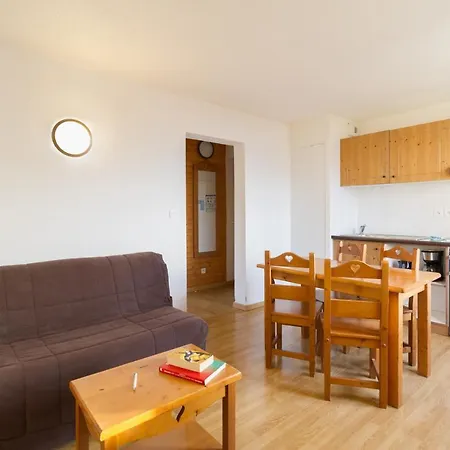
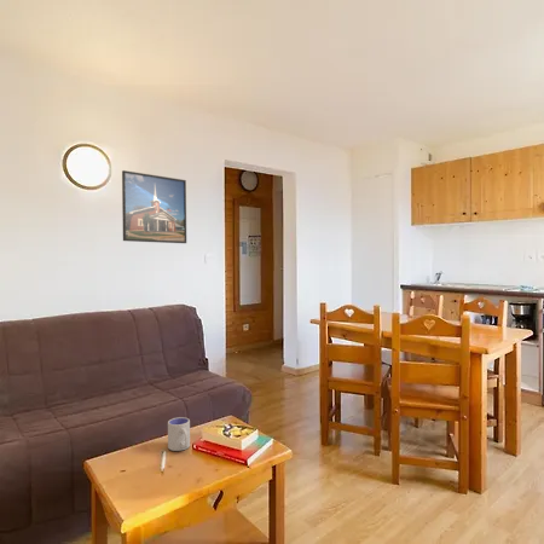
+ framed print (156, 208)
+ cup (180, 435)
